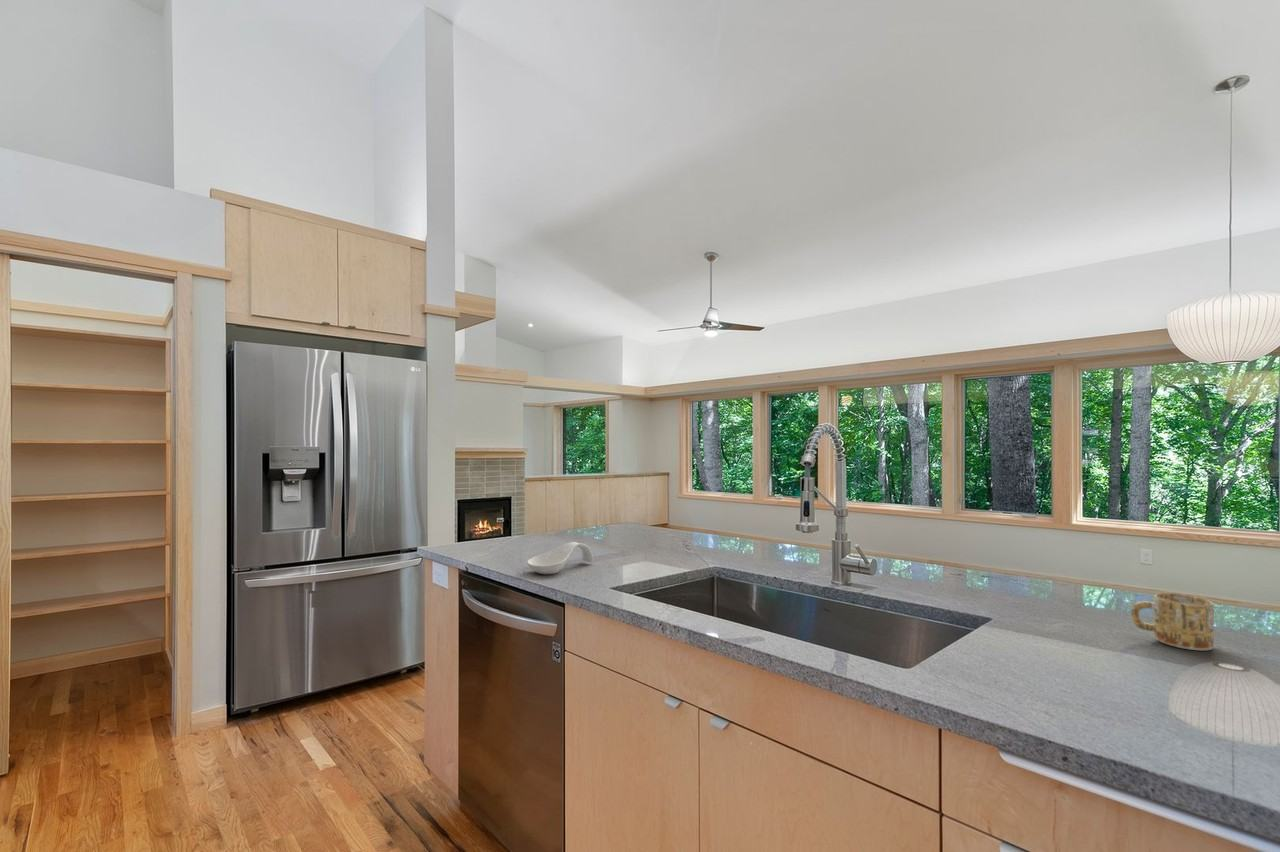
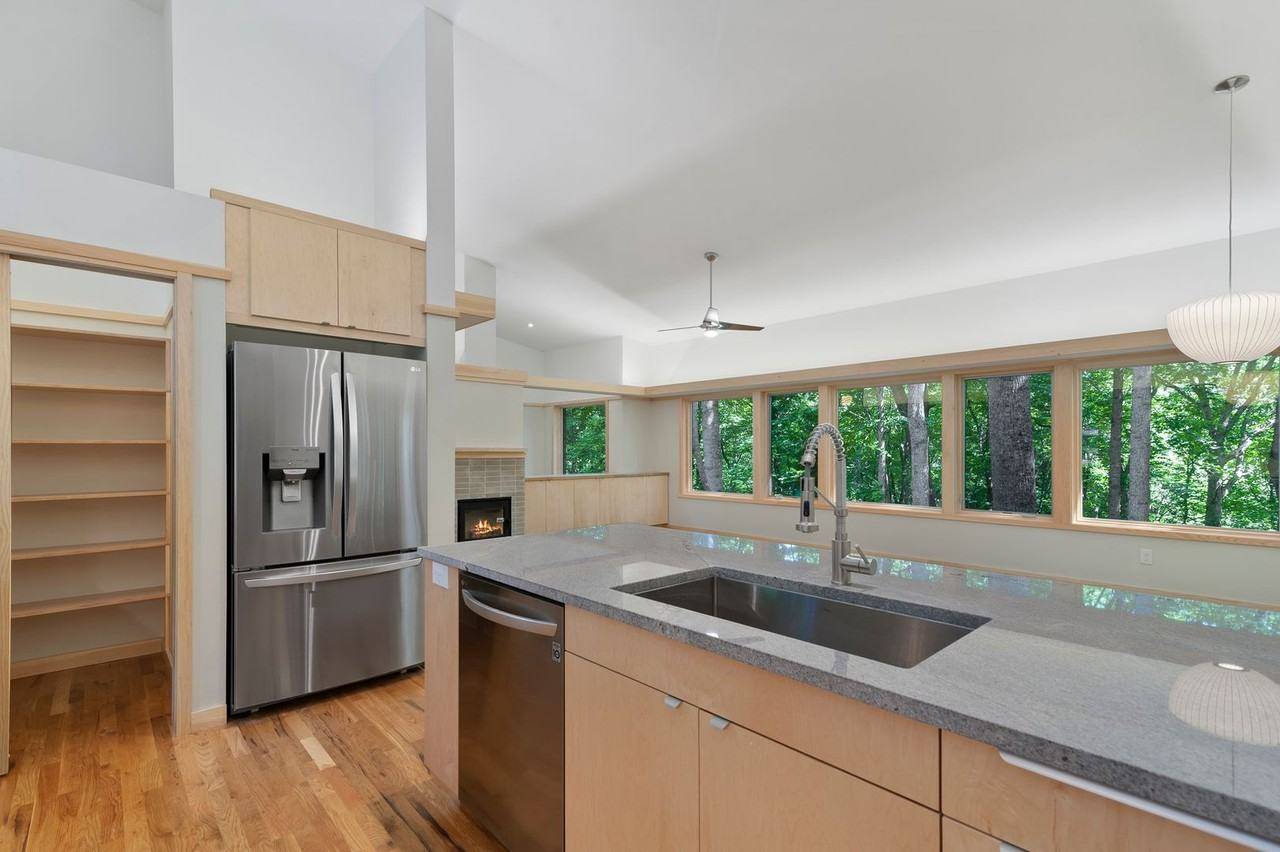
- spoon rest (561, 557)
- mug (1171, 619)
